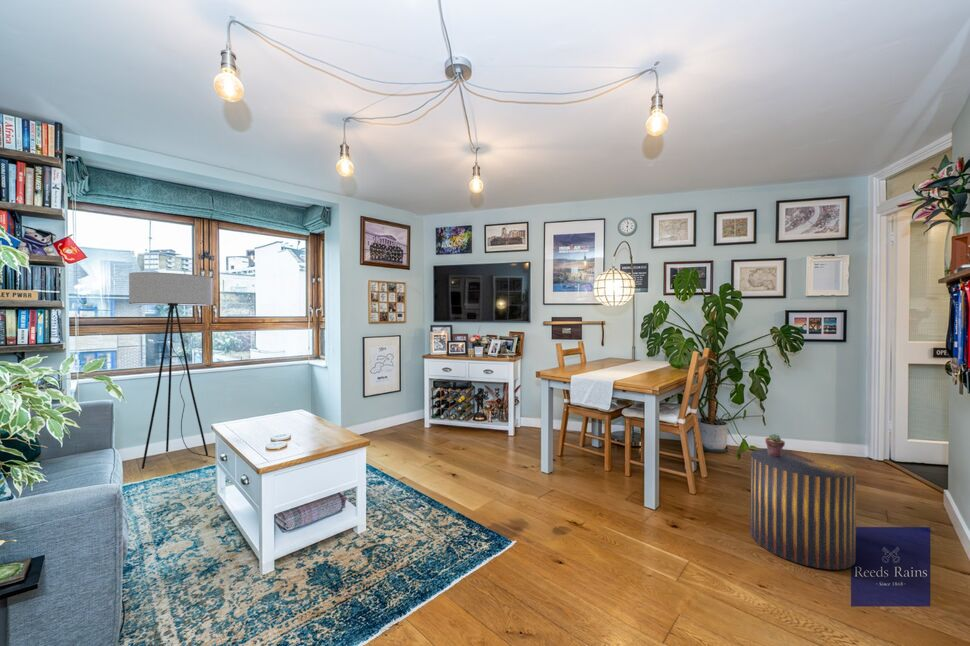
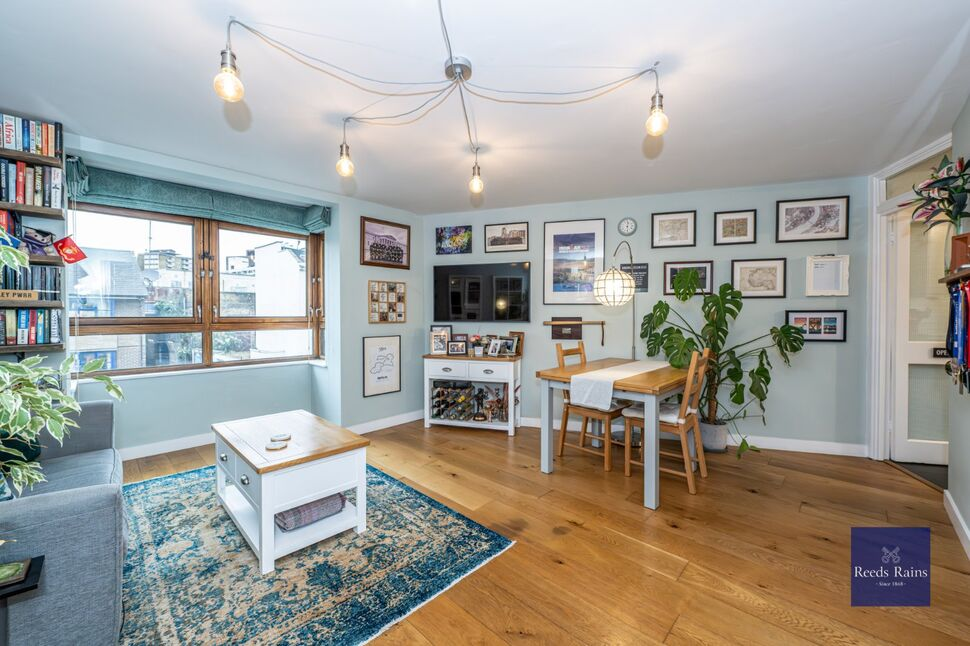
- potted succulent (774, 444)
- floor lamp (184, 370)
- stool (799, 502)
